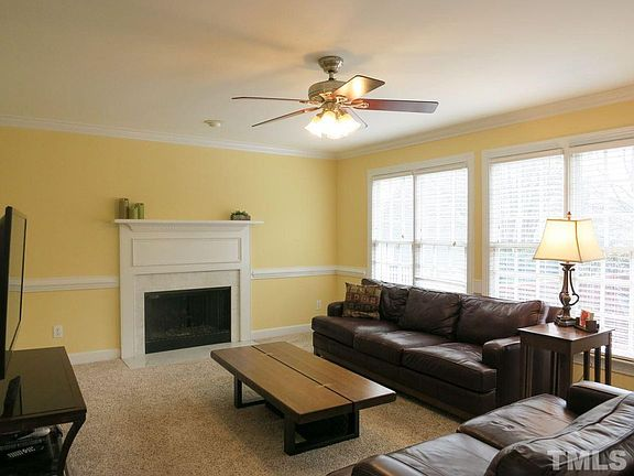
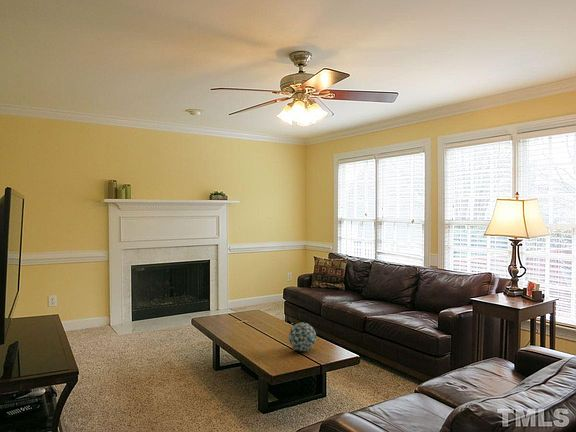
+ decorative ball (302, 336)
